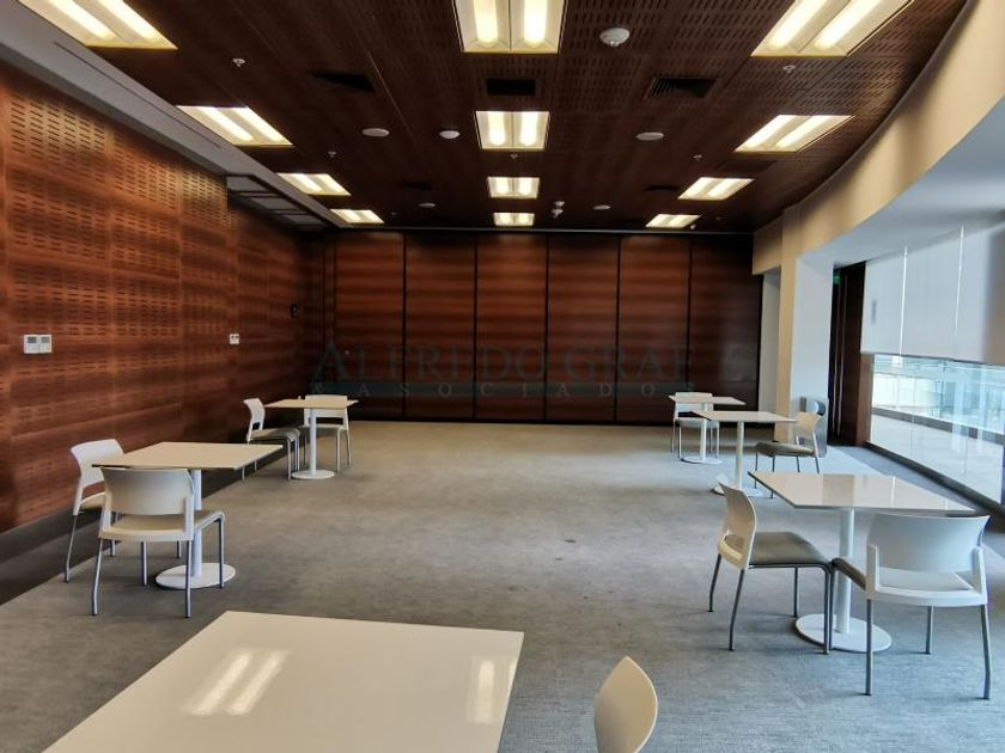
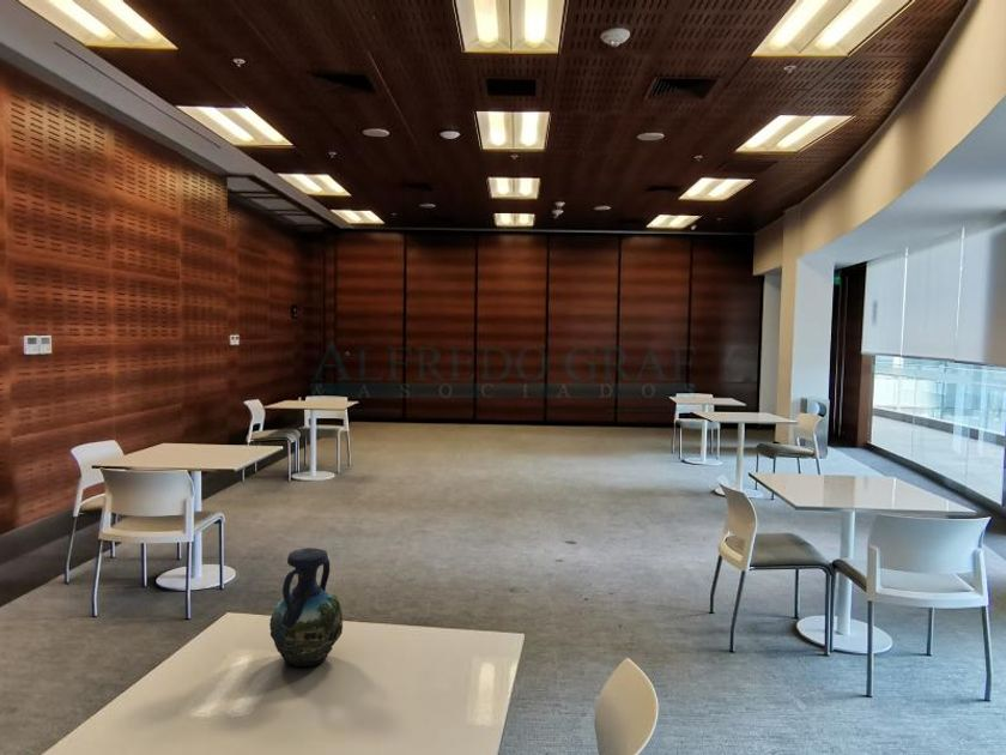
+ vase (307, 605)
